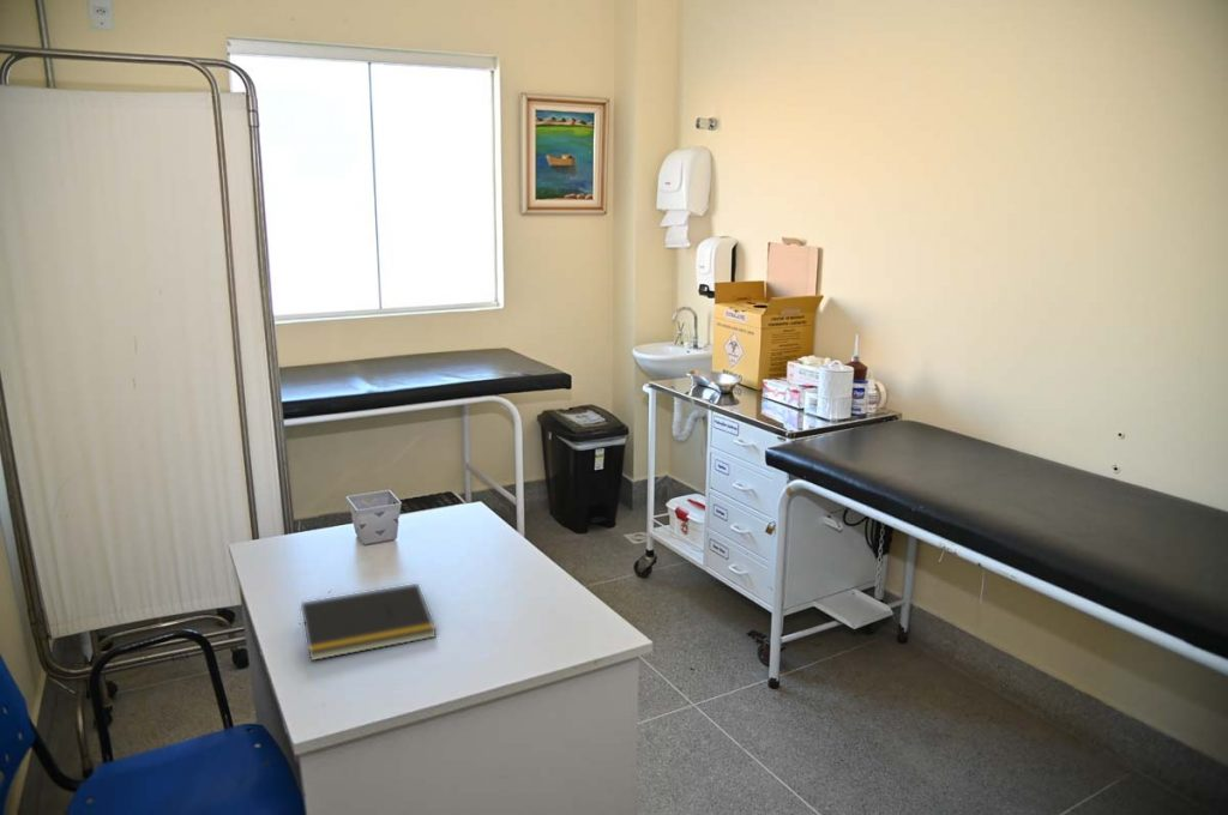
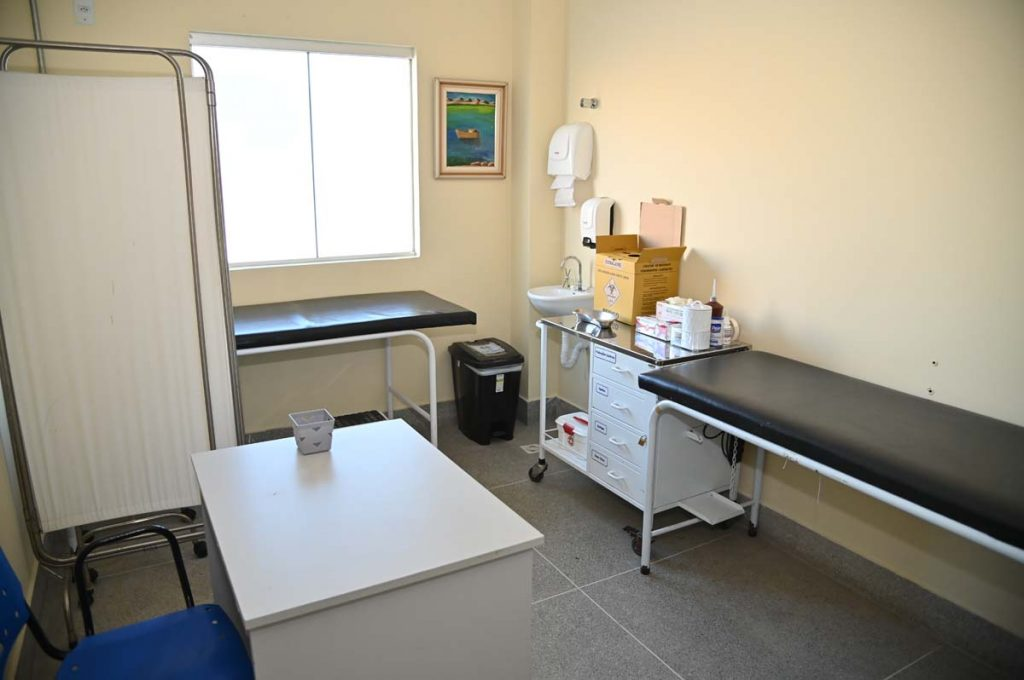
- notepad (367, 618)
